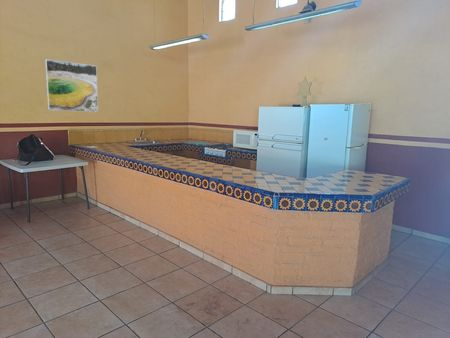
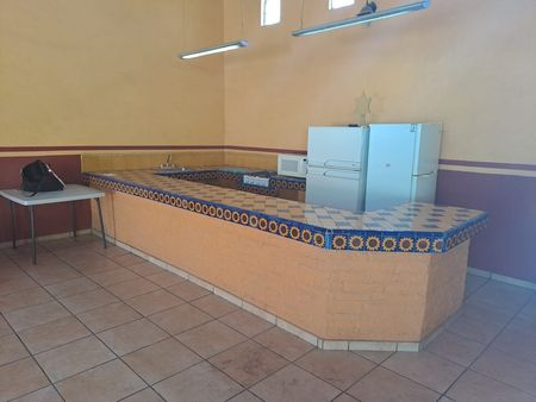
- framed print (73, 87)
